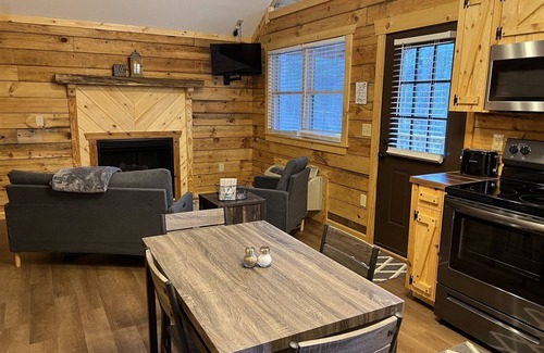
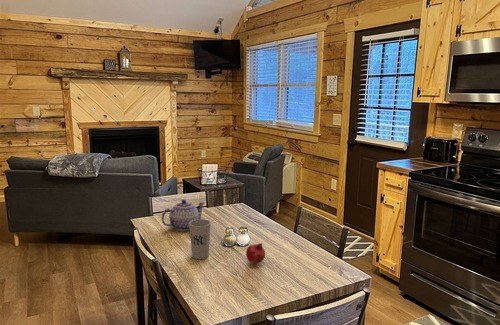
+ cup (200, 239)
+ teapot (184, 213)
+ fruit (255, 252)
